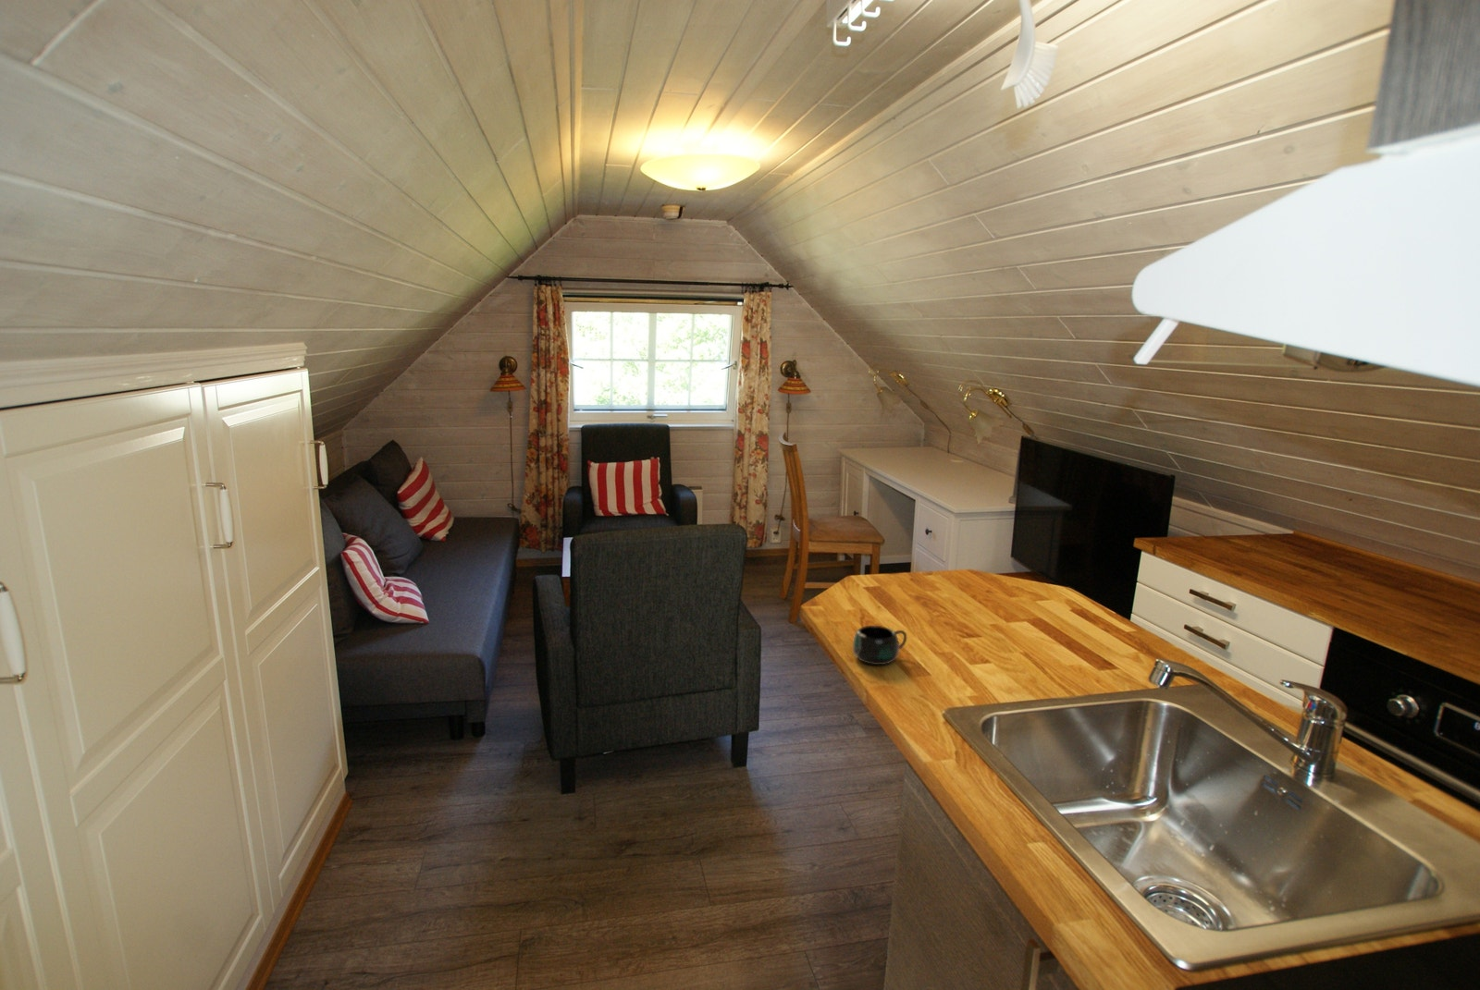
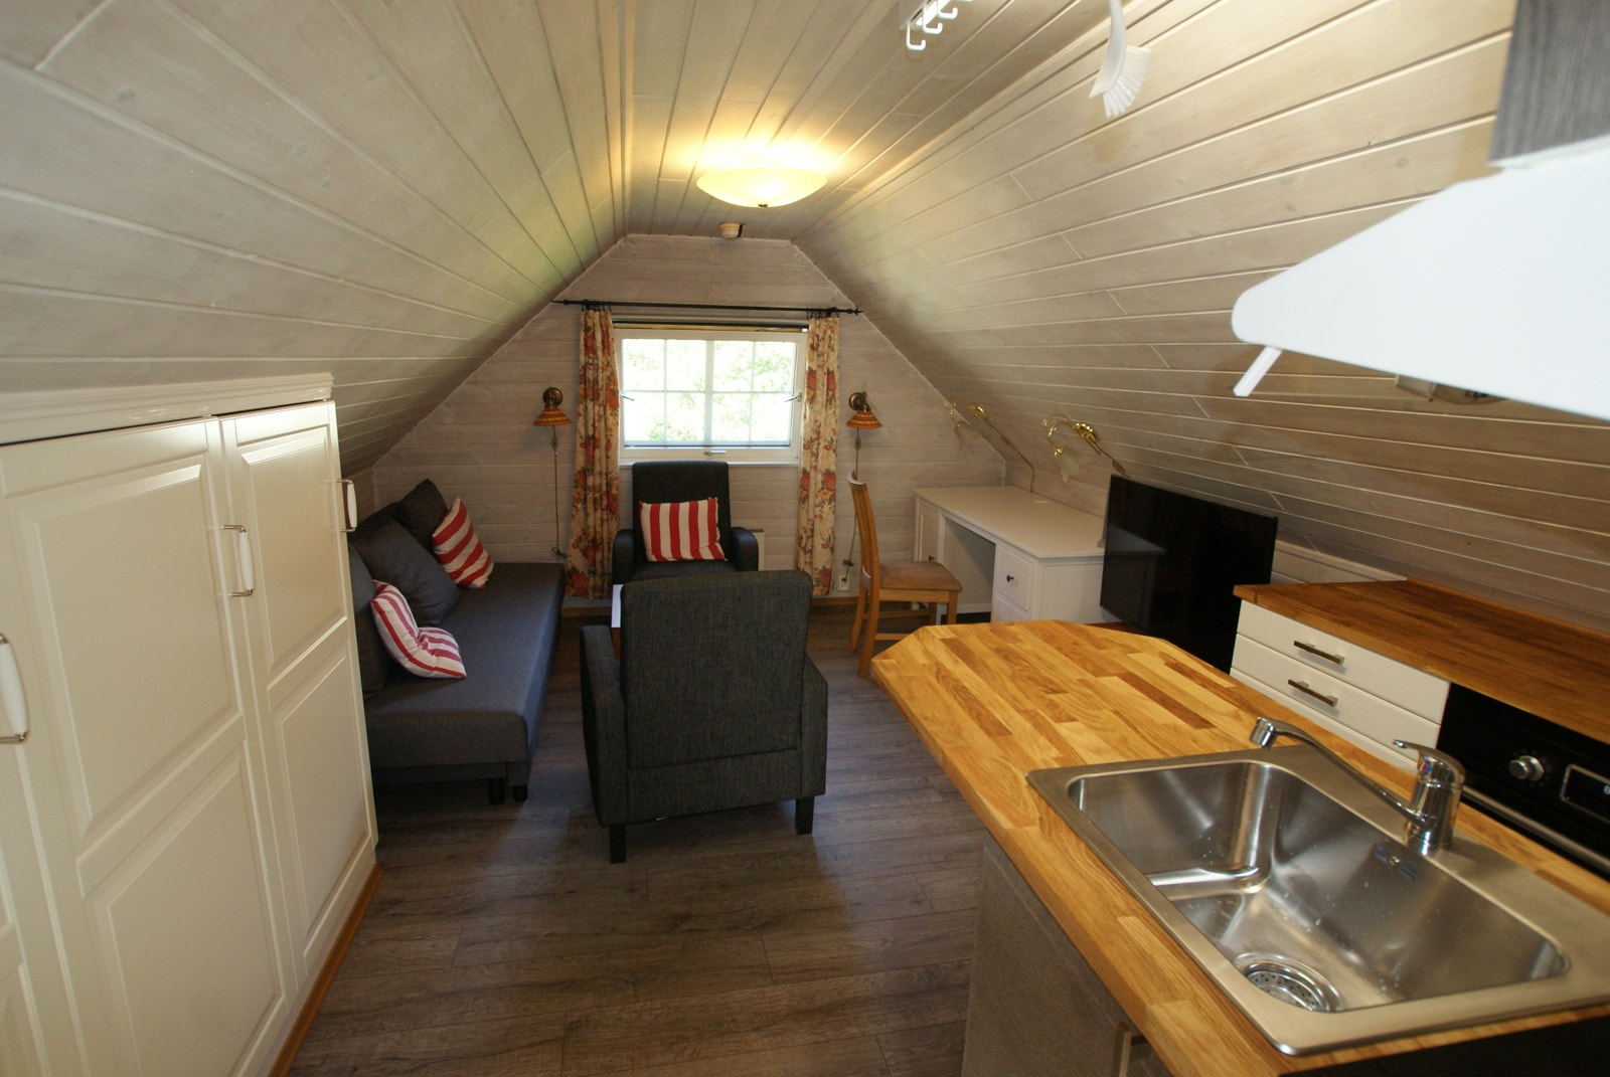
- mug (881, 644)
